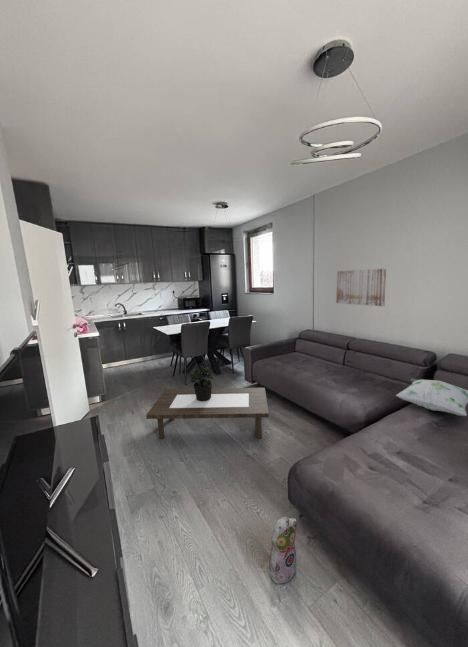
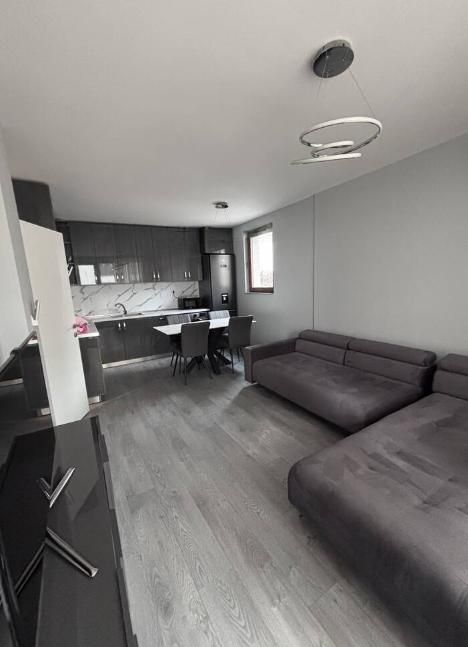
- wall art (359, 287)
- decorative pillow (434, 394)
- plush toy (282, 543)
- potted plant (201, 382)
- coffee table (211, 413)
